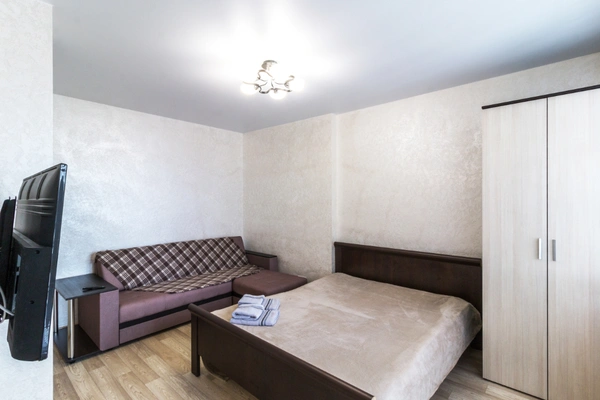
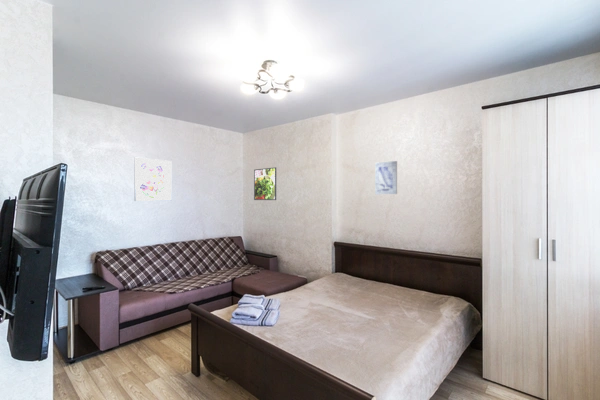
+ wall art (153, 180)
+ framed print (264, 184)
+ wall art (385, 178)
